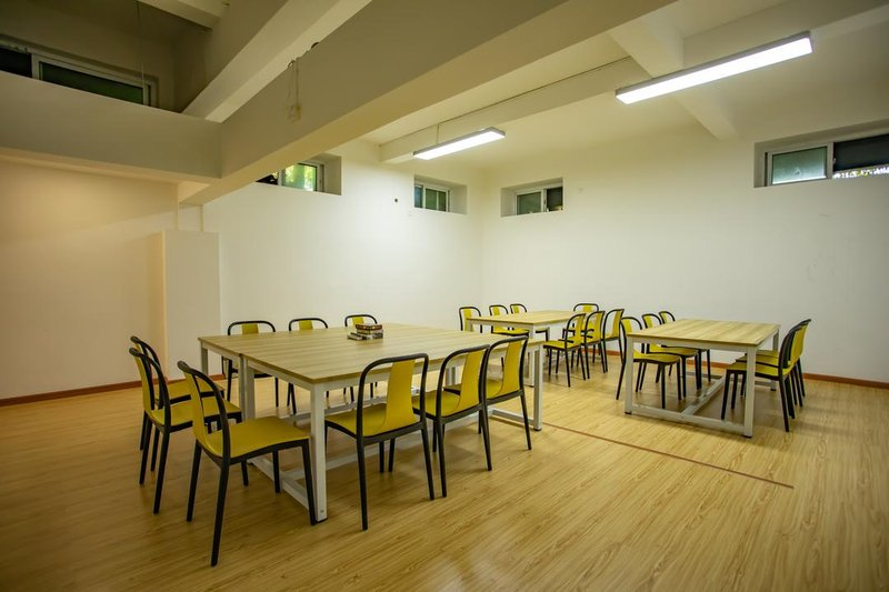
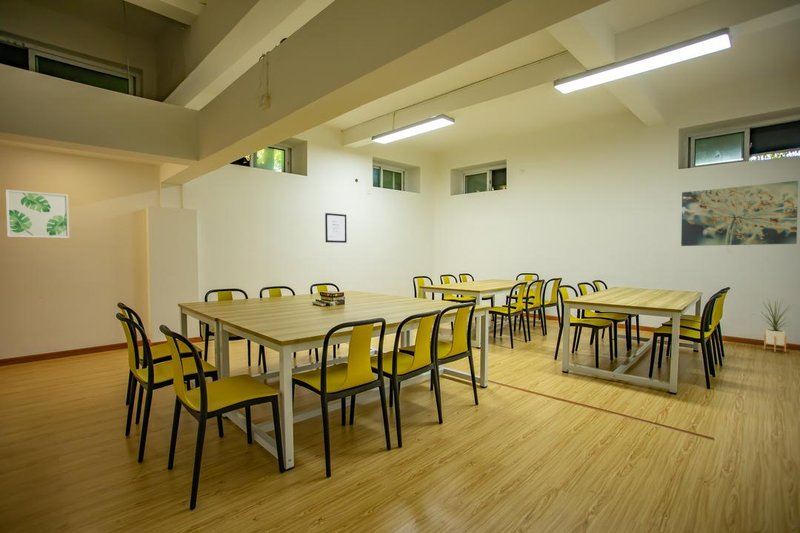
+ wall art (734, 216)
+ wall art (336, 228)
+ wall art (38, 214)
+ house plant (776, 324)
